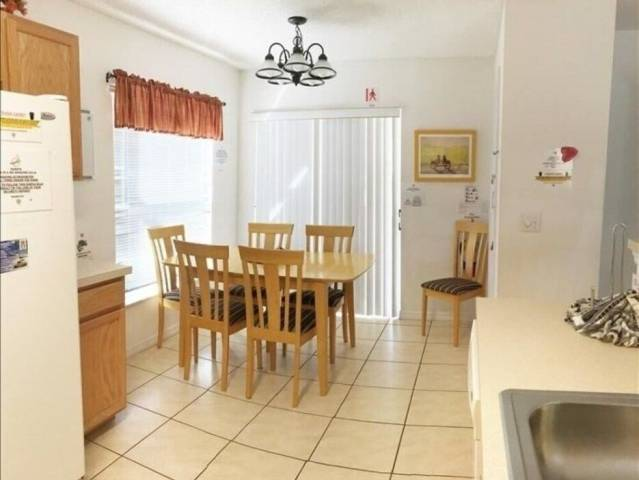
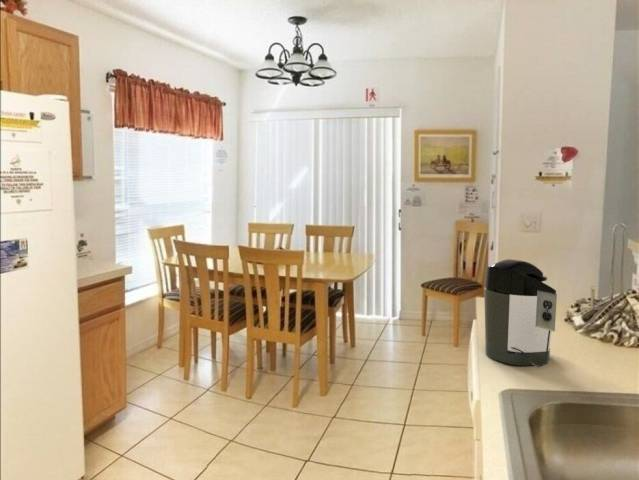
+ coffee maker (532, 312)
